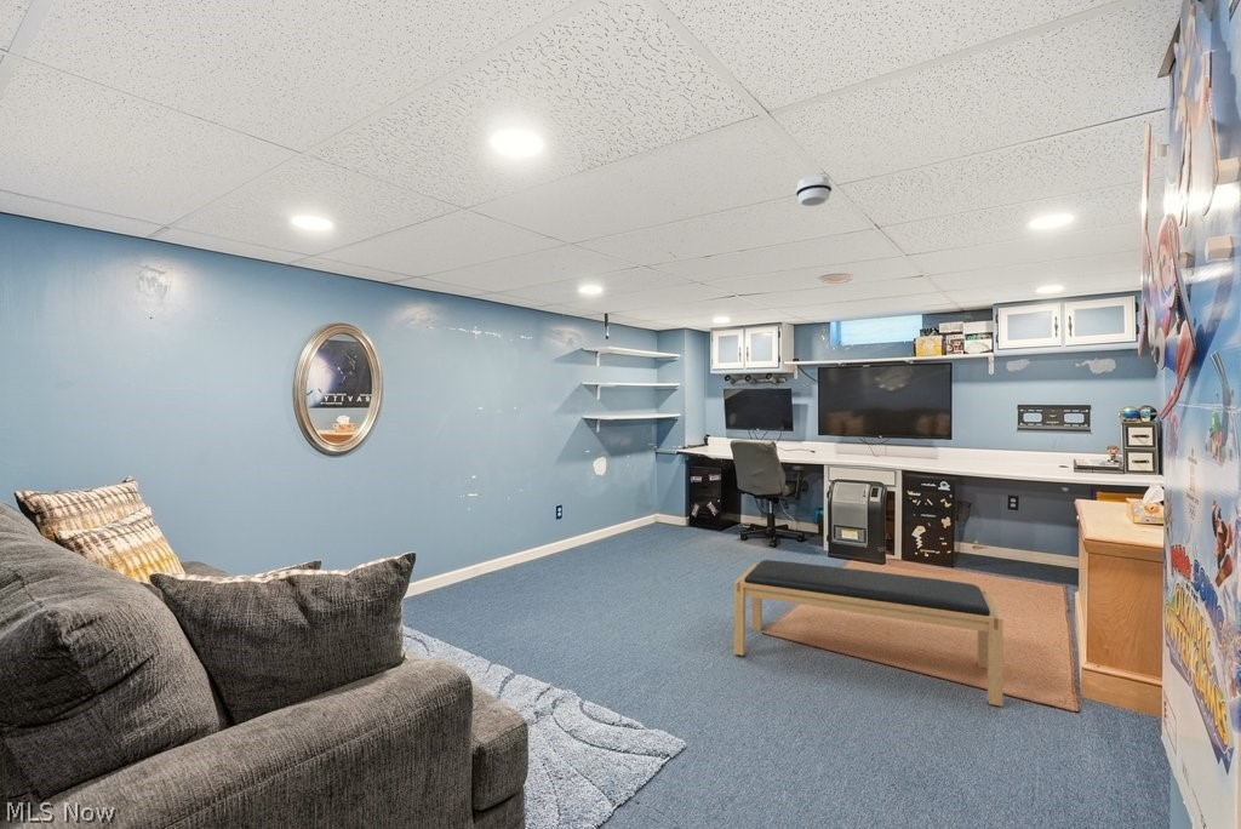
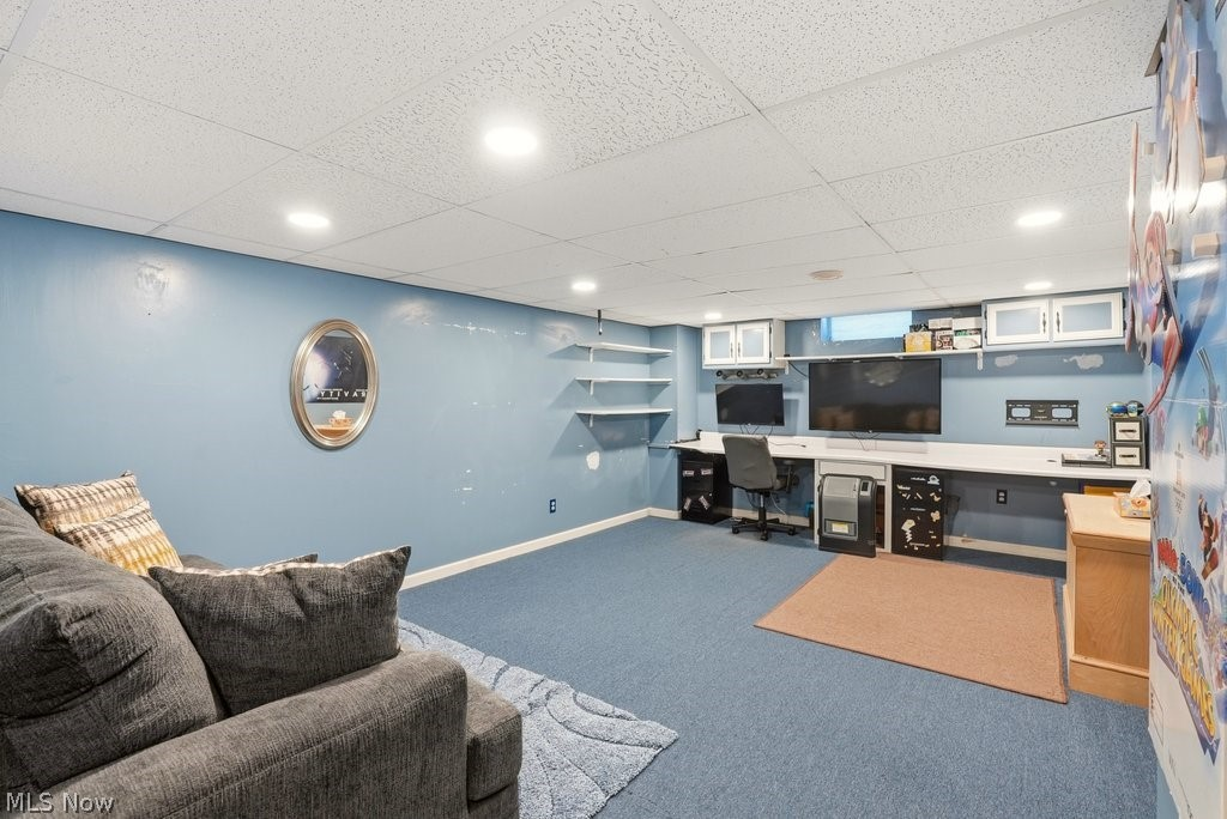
- smoke detector (813, 191)
- bench (858, 612)
